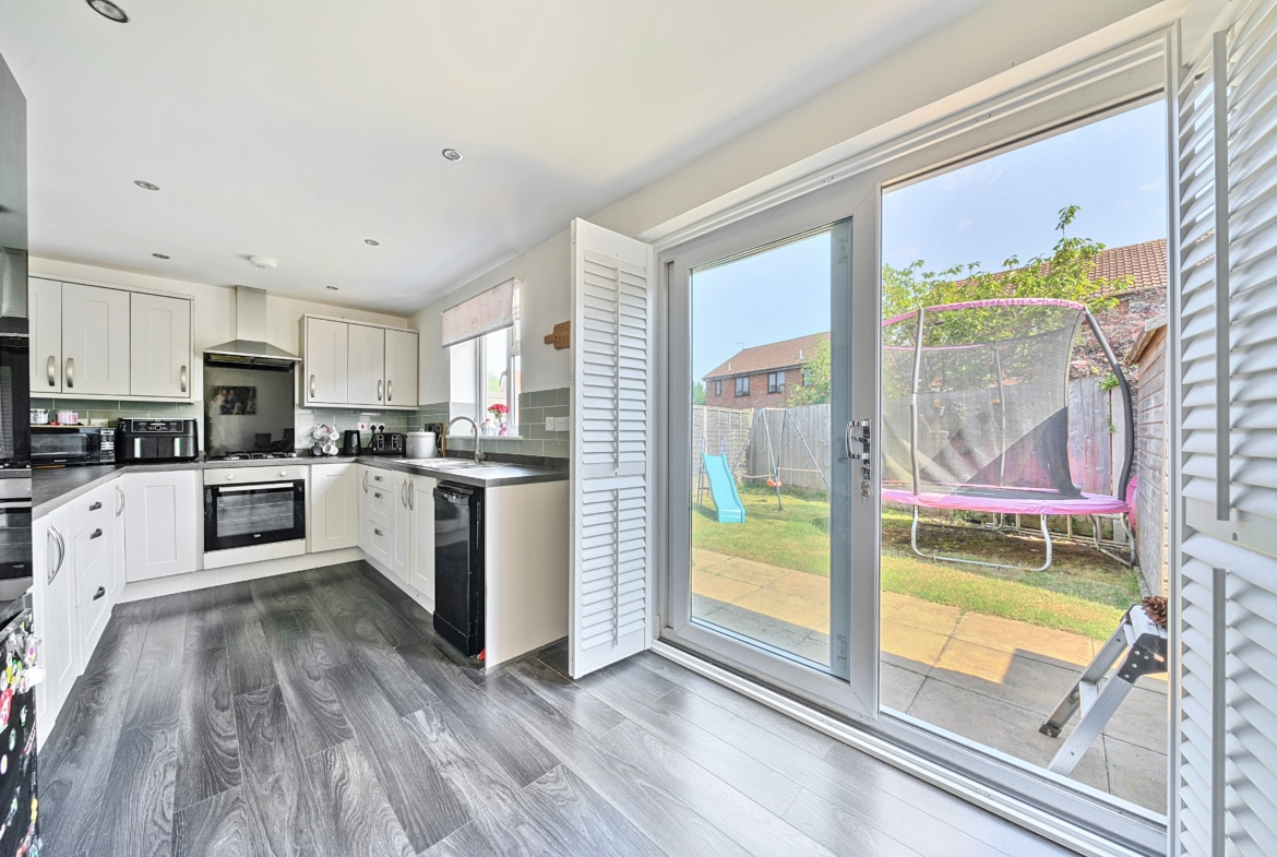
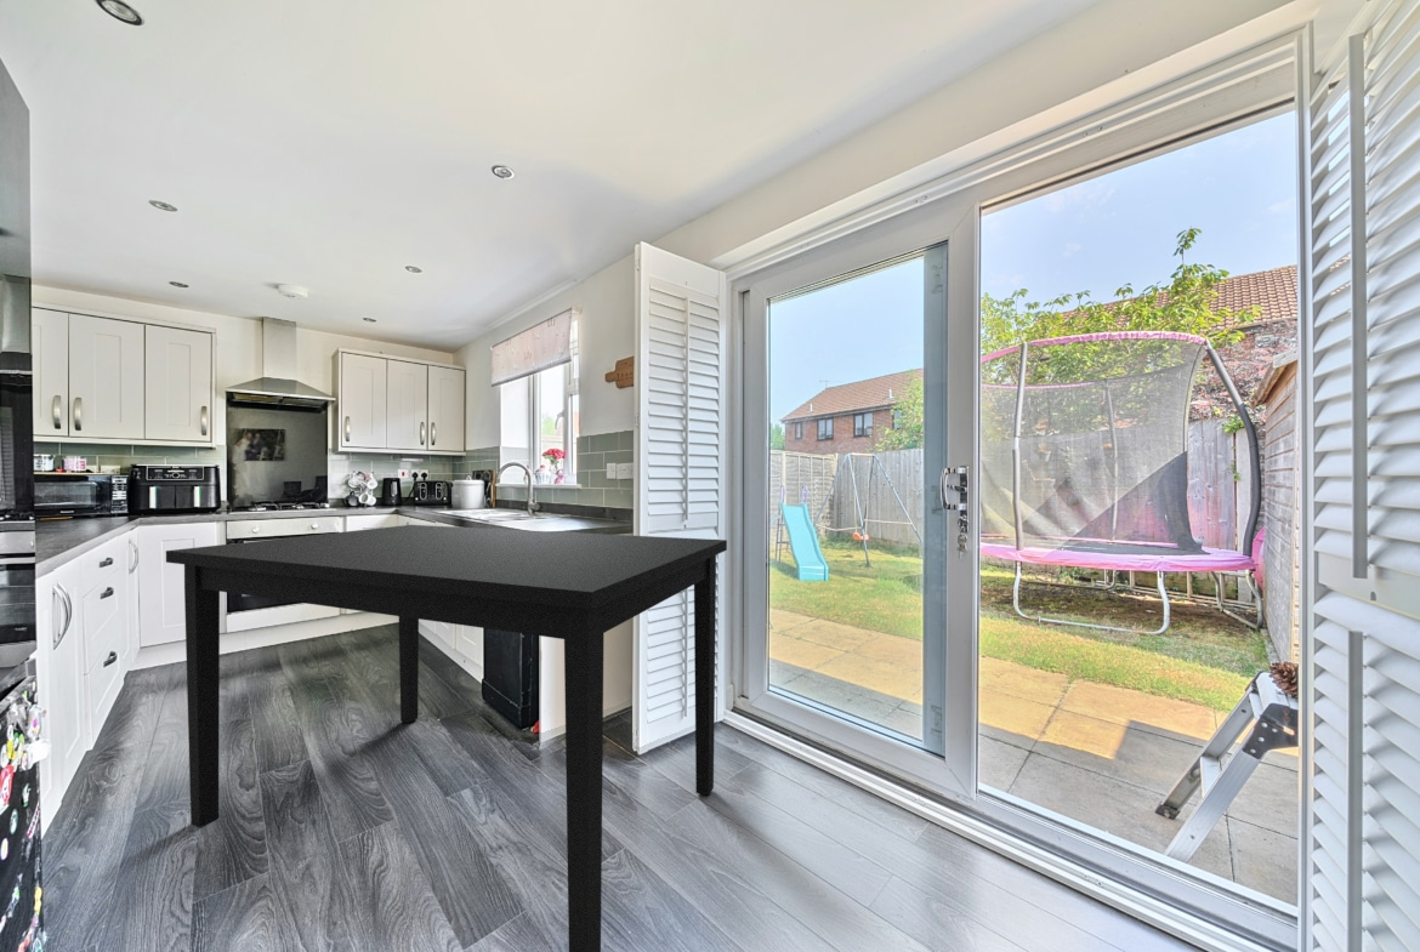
+ dining table (418, 675)
